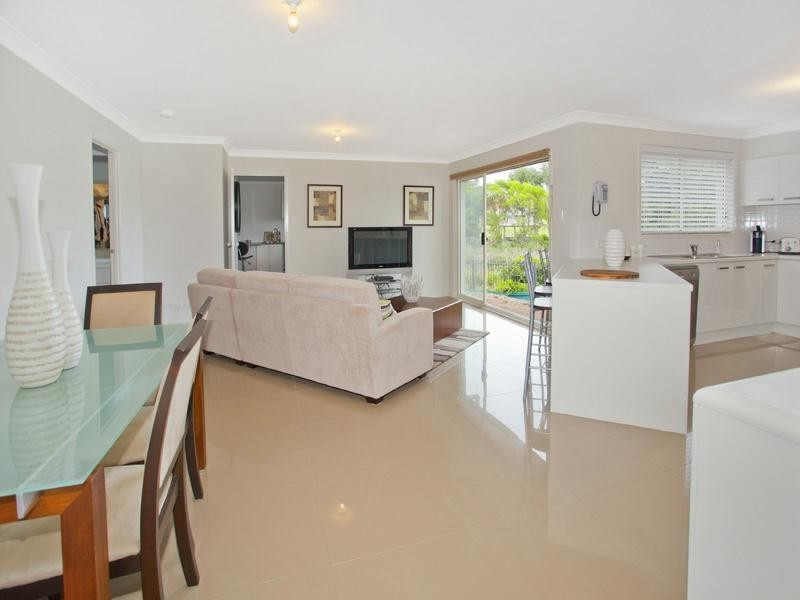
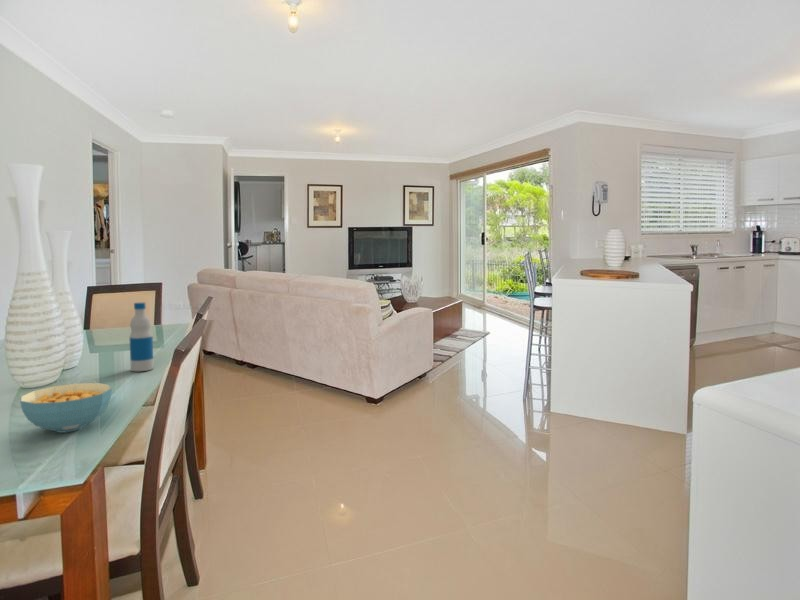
+ bottle (141, 336)
+ cereal bowl (68, 410)
